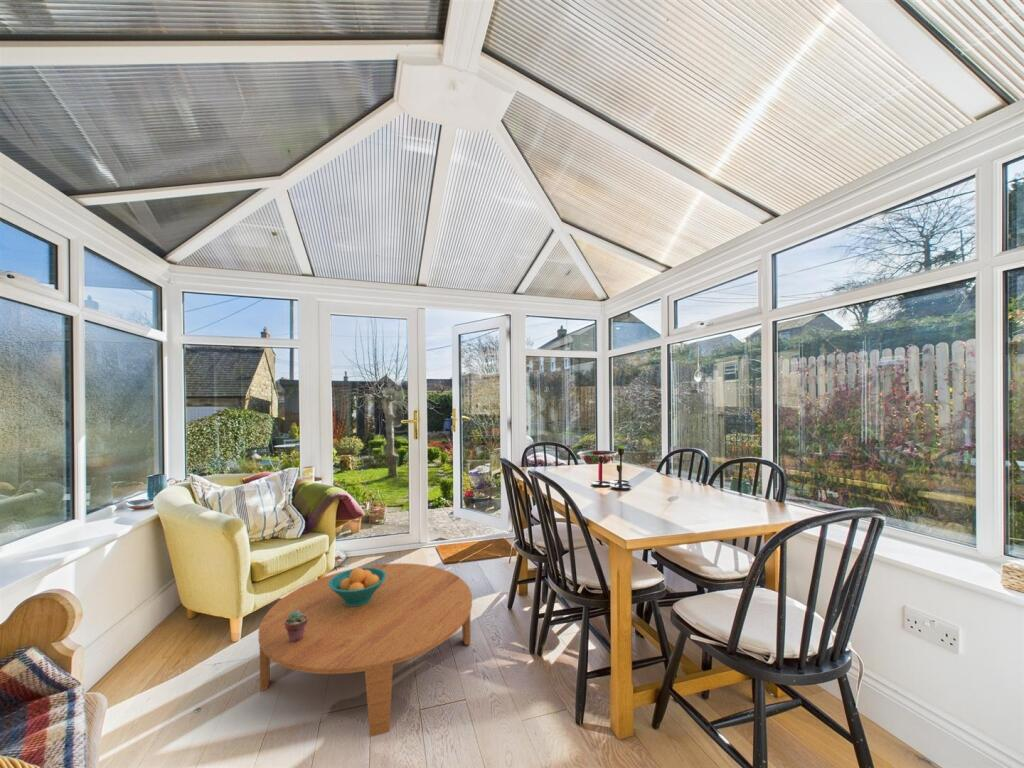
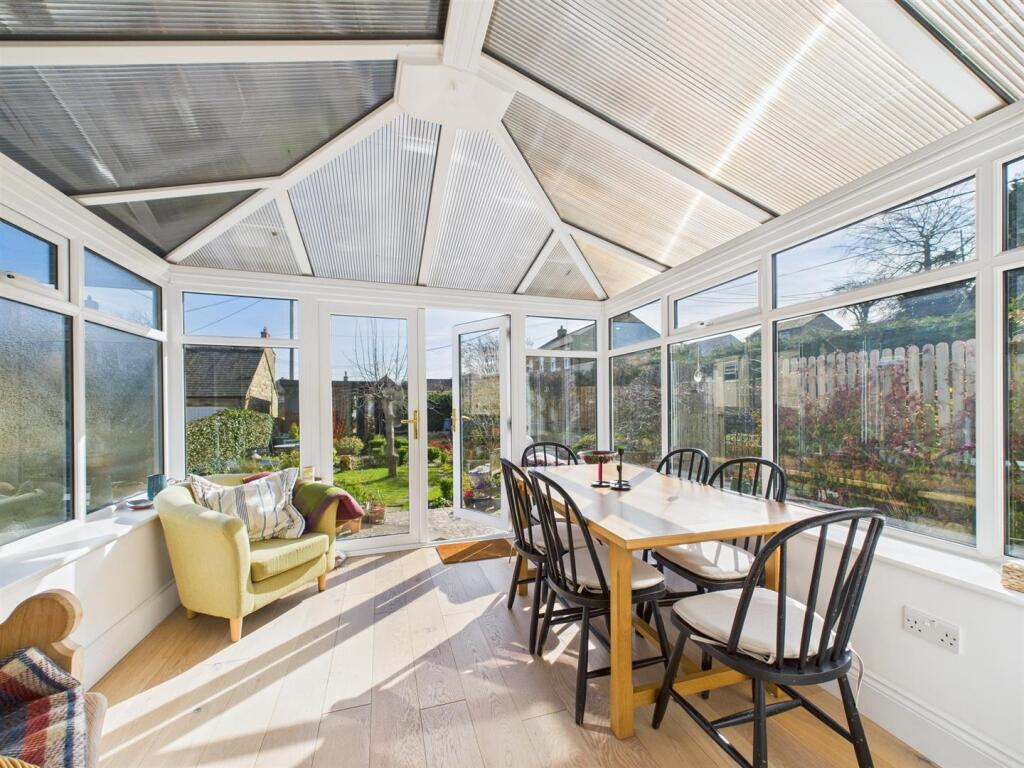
- potted succulent (296, 624)
- coffee table (373, 632)
- fruit bowl (358, 584)
